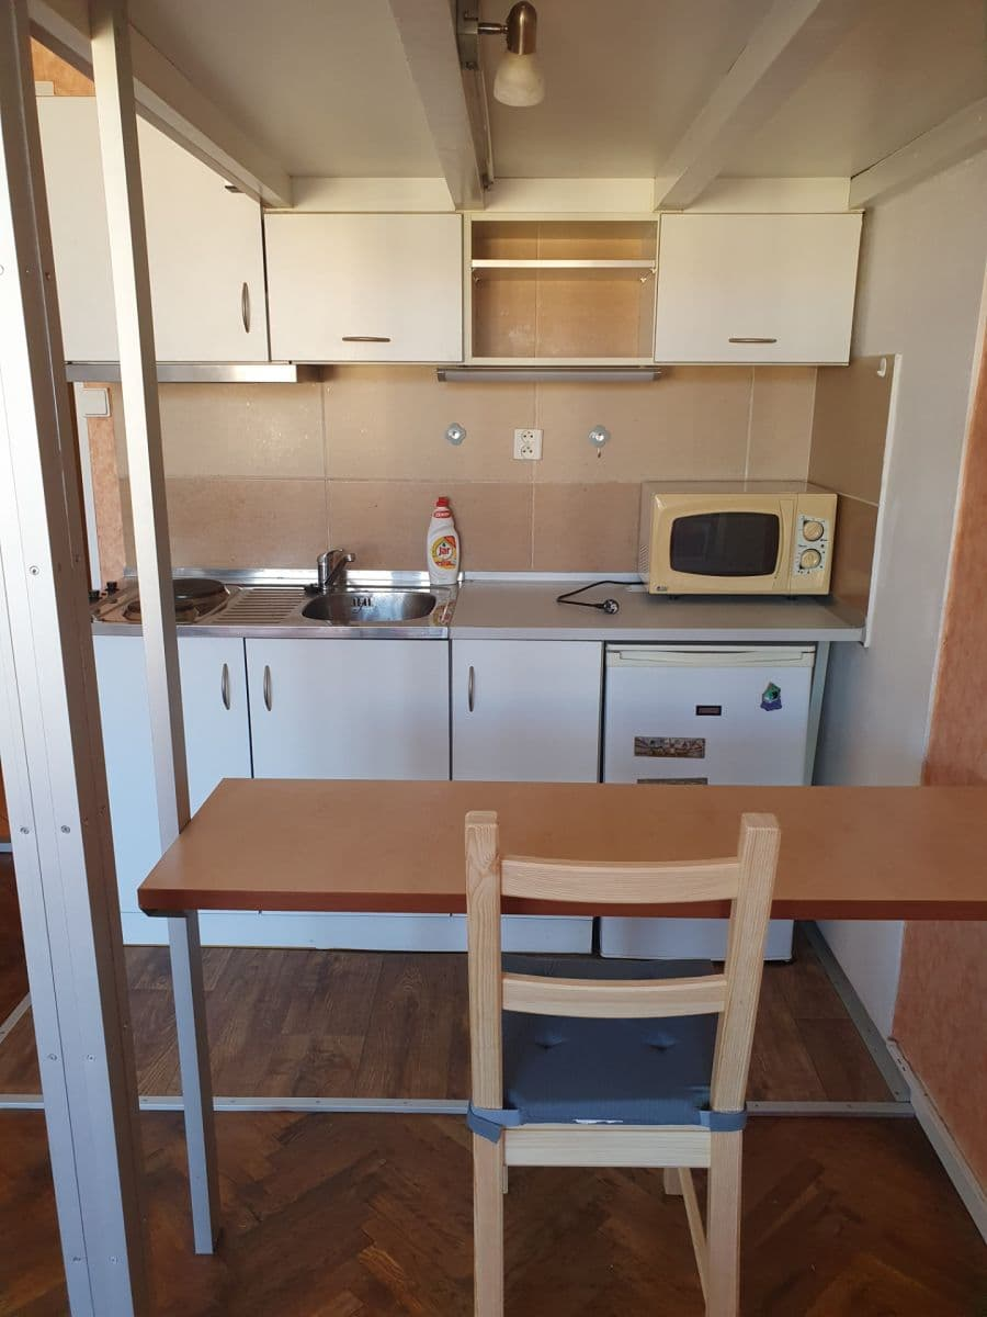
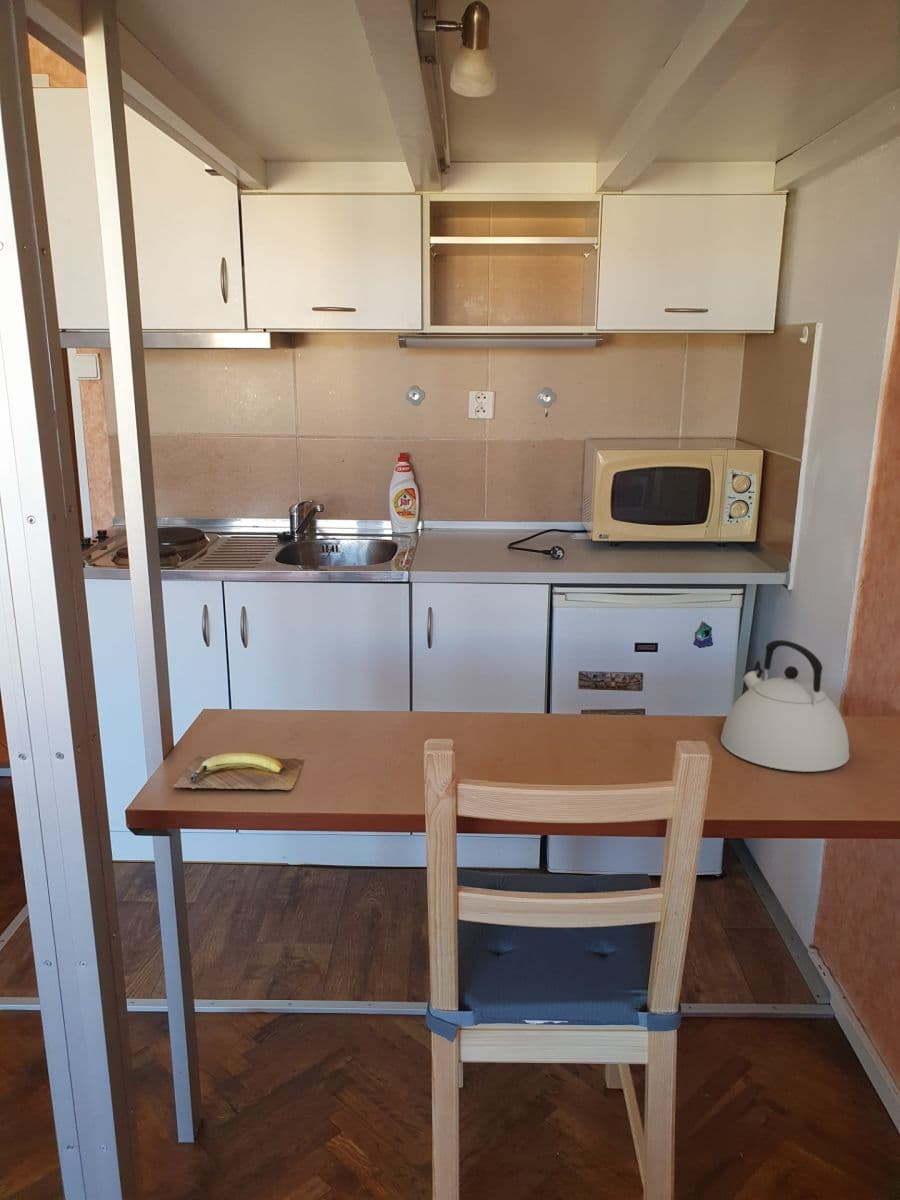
+ kettle (786, 694)
+ banana (242, 766)
